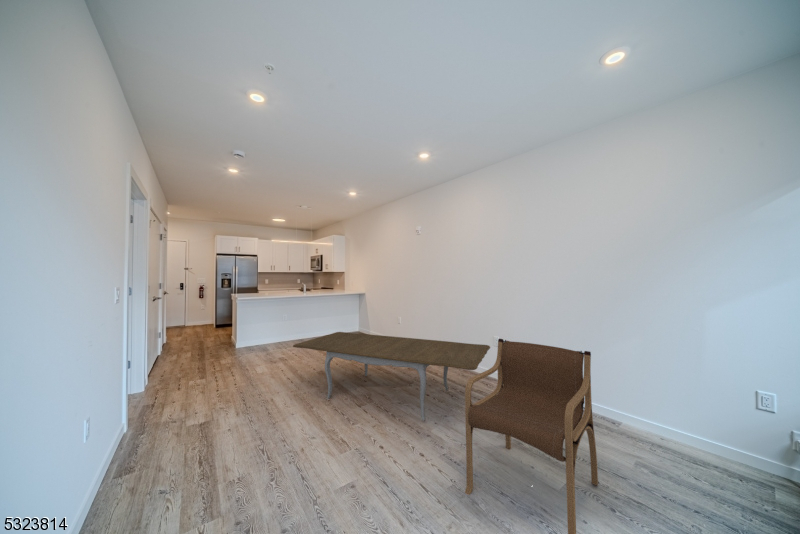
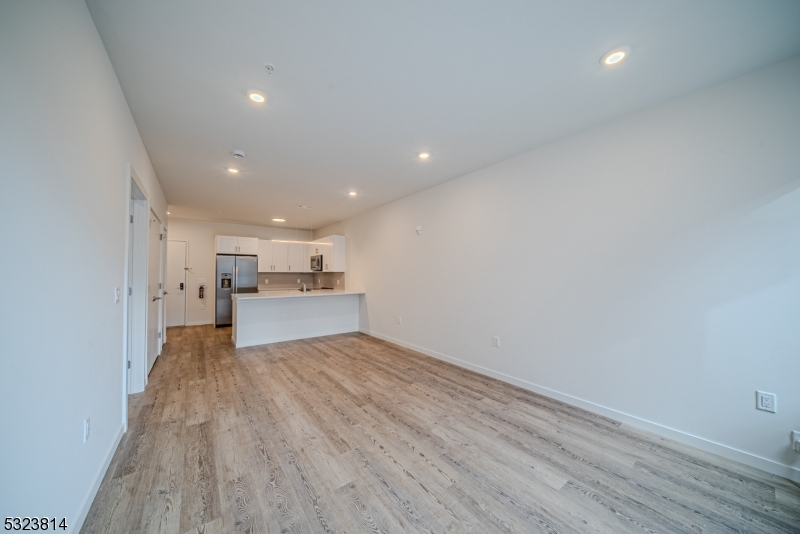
- armchair (530, 419)
- dining table (389, 364)
